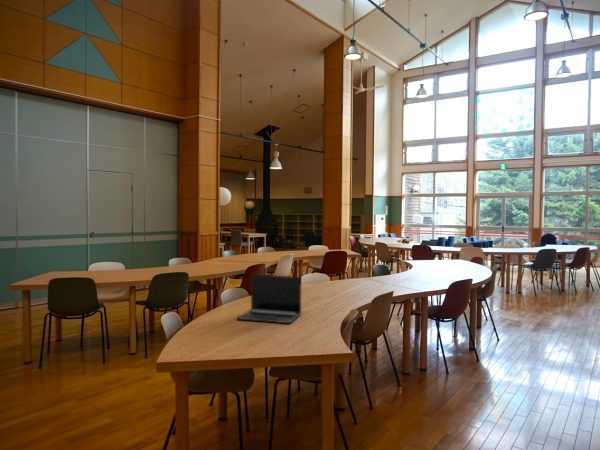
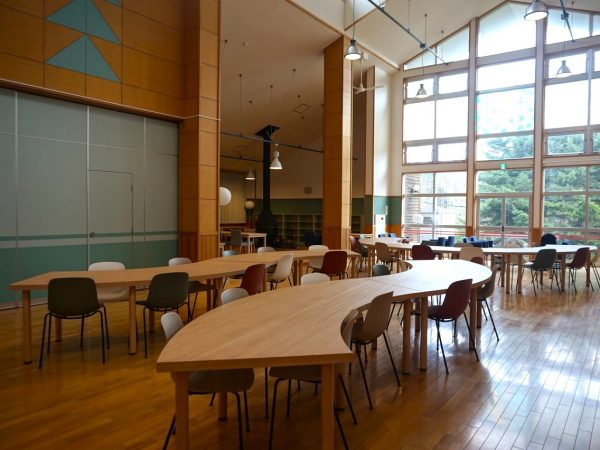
- laptop (269, 297)
